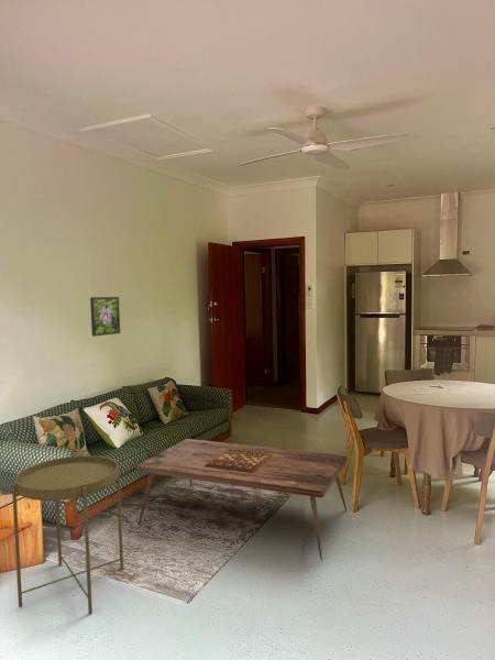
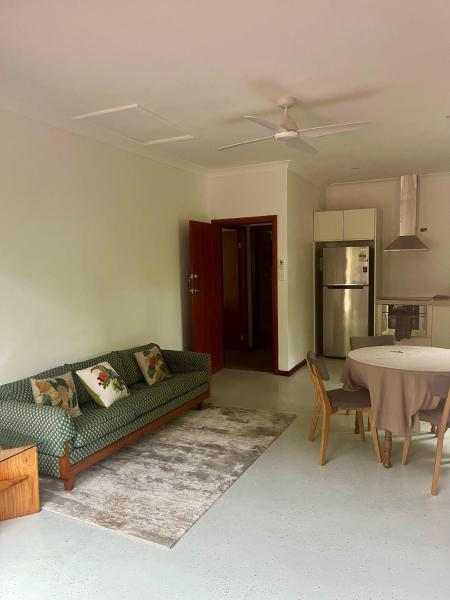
- coffee table (243, 485)
- side table (59, 529)
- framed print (106, 316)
